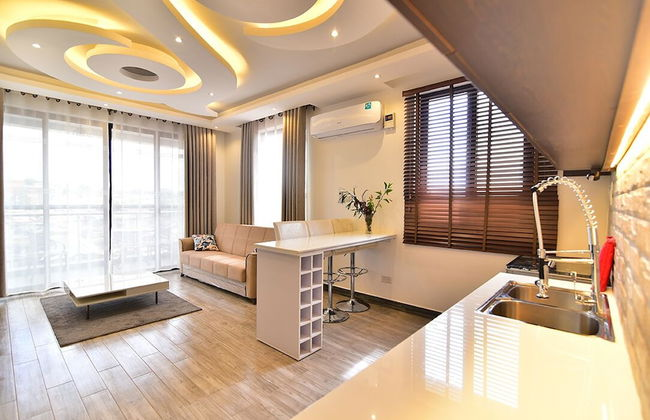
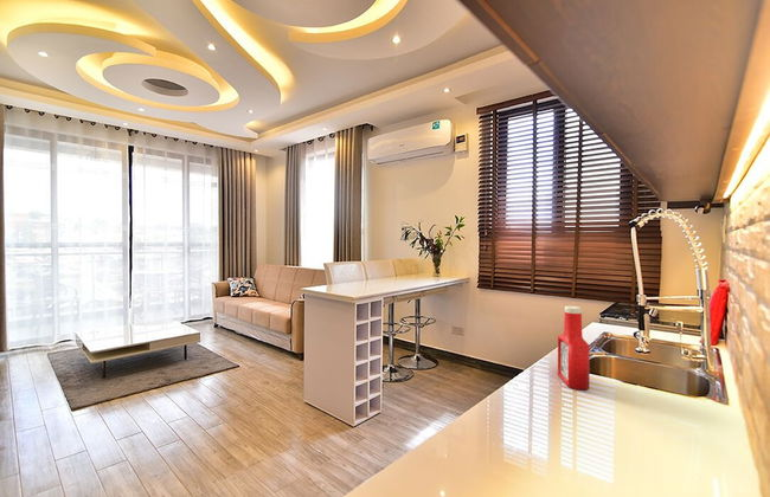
+ soap bottle (572, 343)
